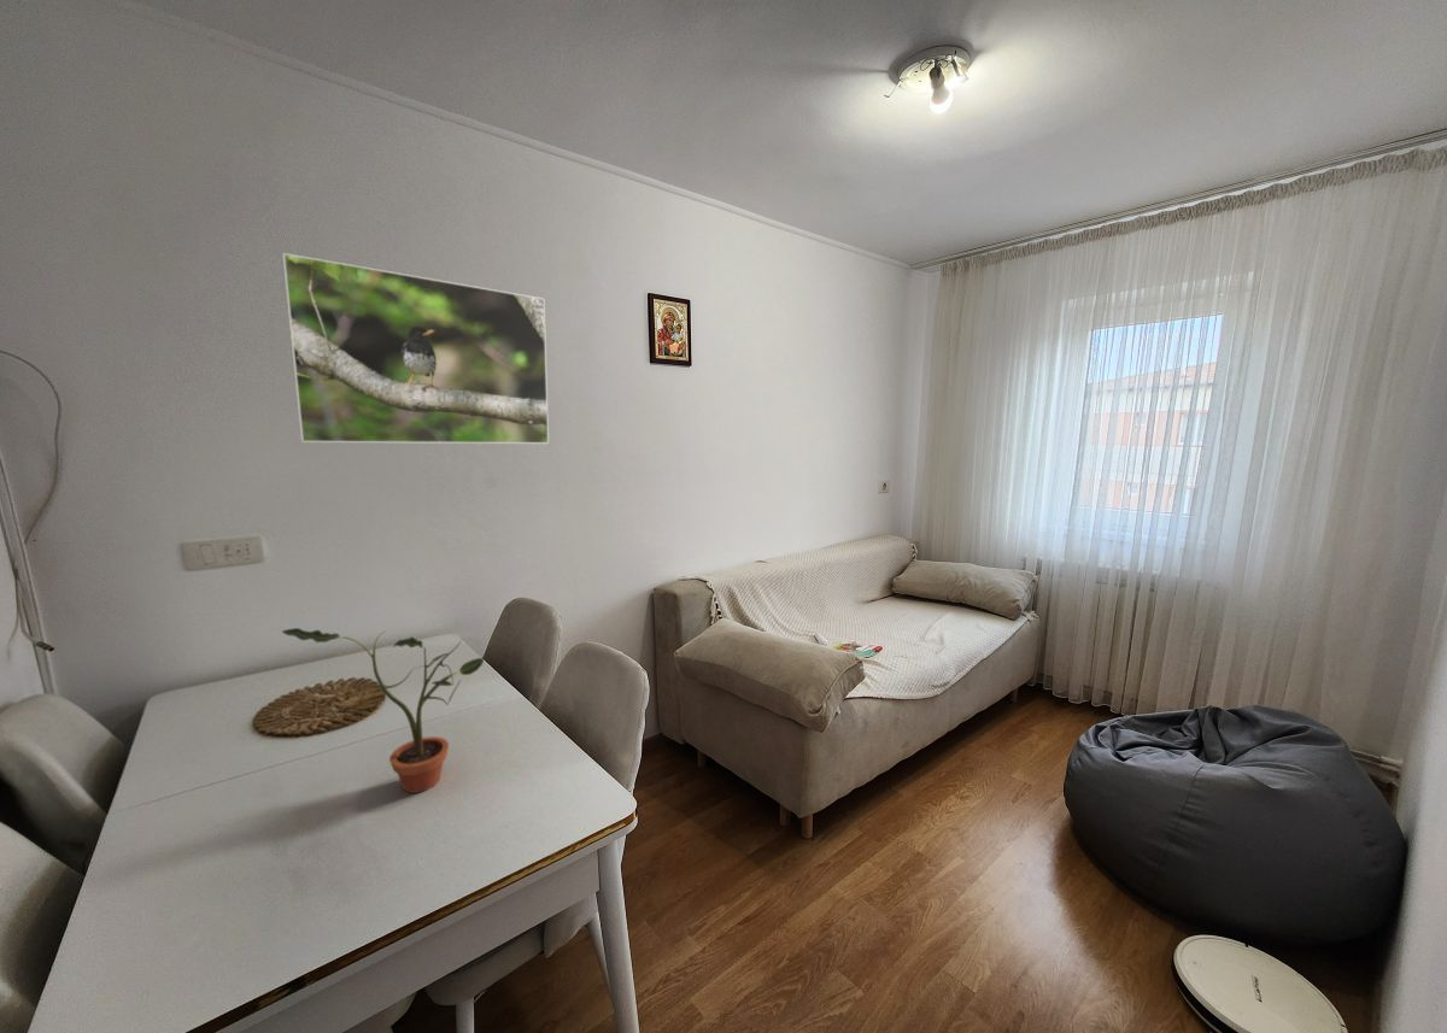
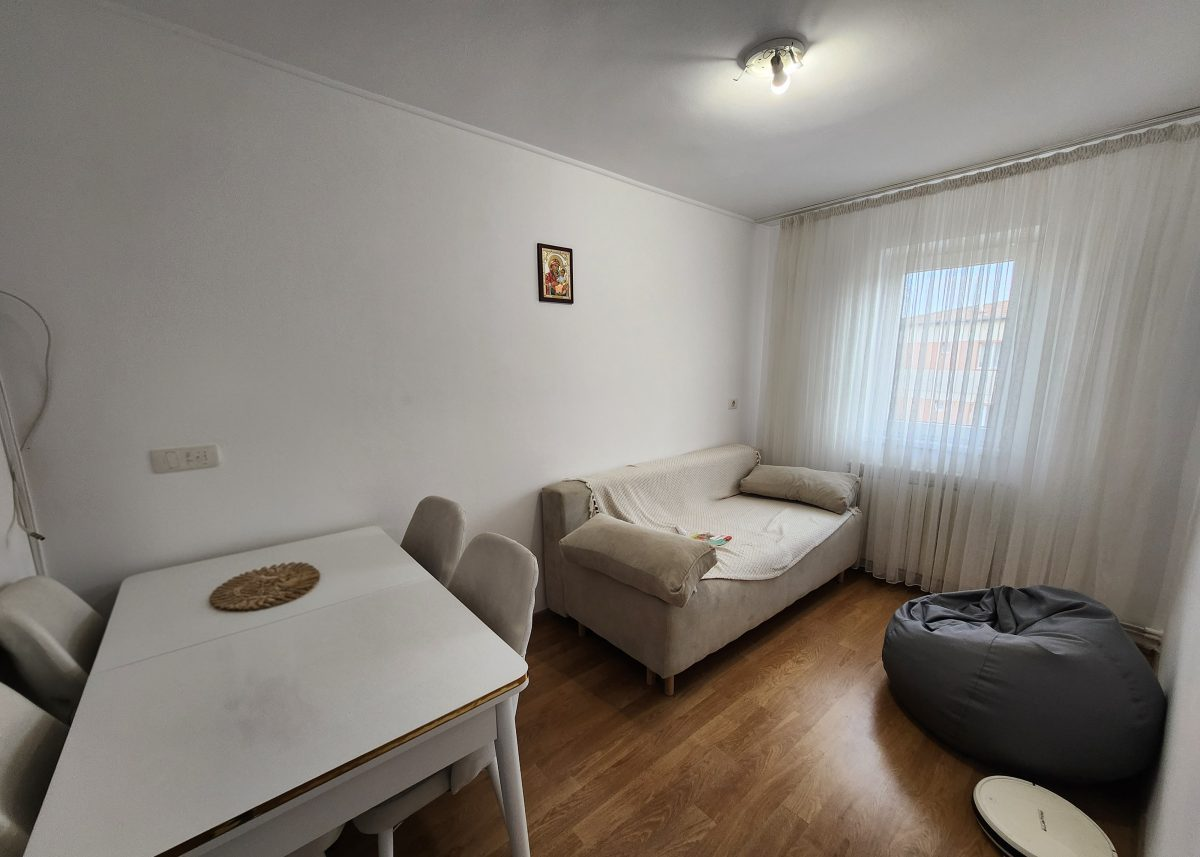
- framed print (434, 363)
- potted plant (399, 704)
